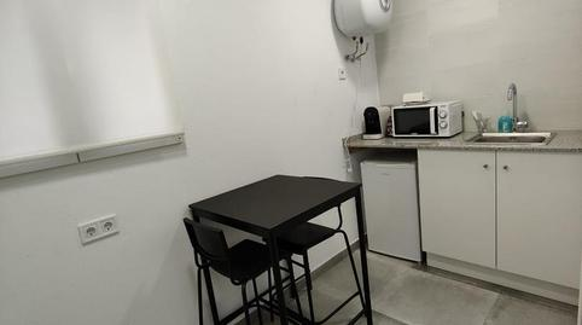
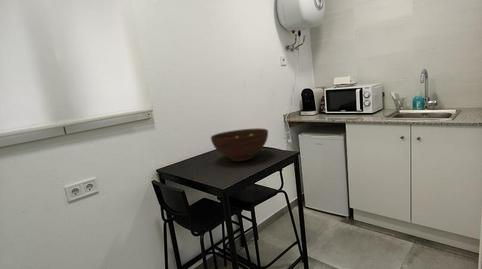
+ fruit bowl (240, 146)
